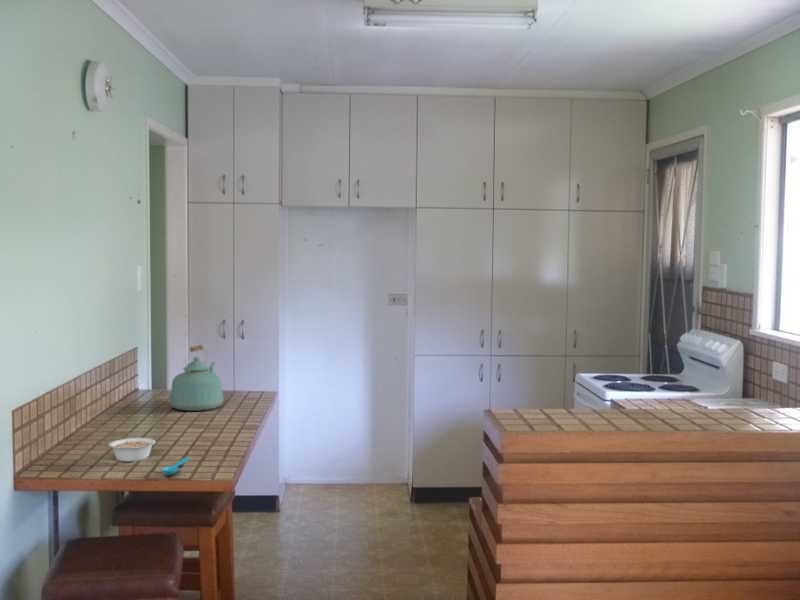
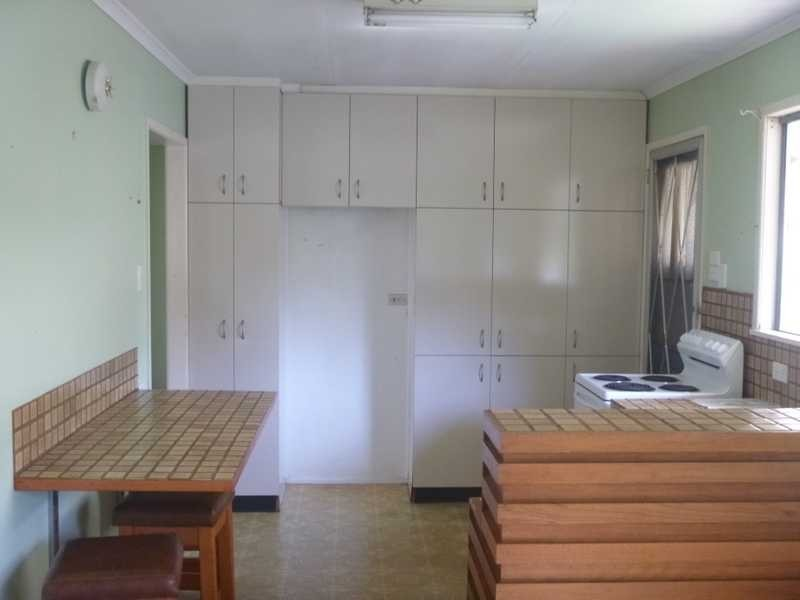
- kettle (199, 375)
- legume (134, 448)
- spoon (177, 464)
